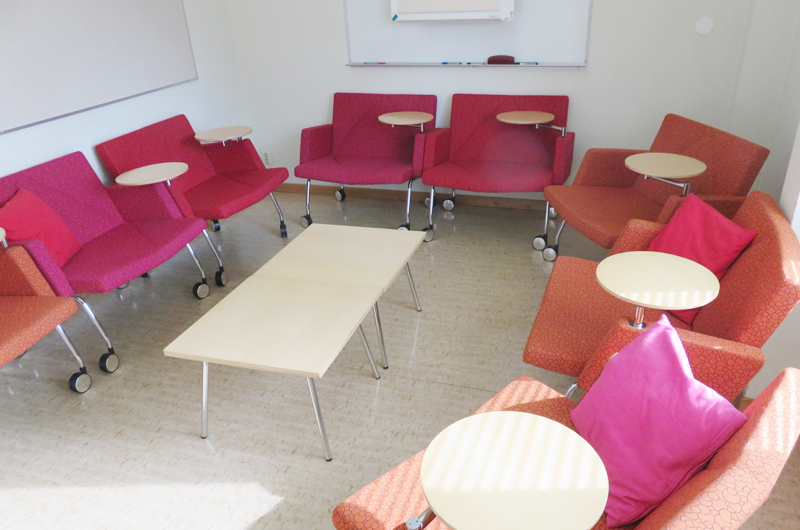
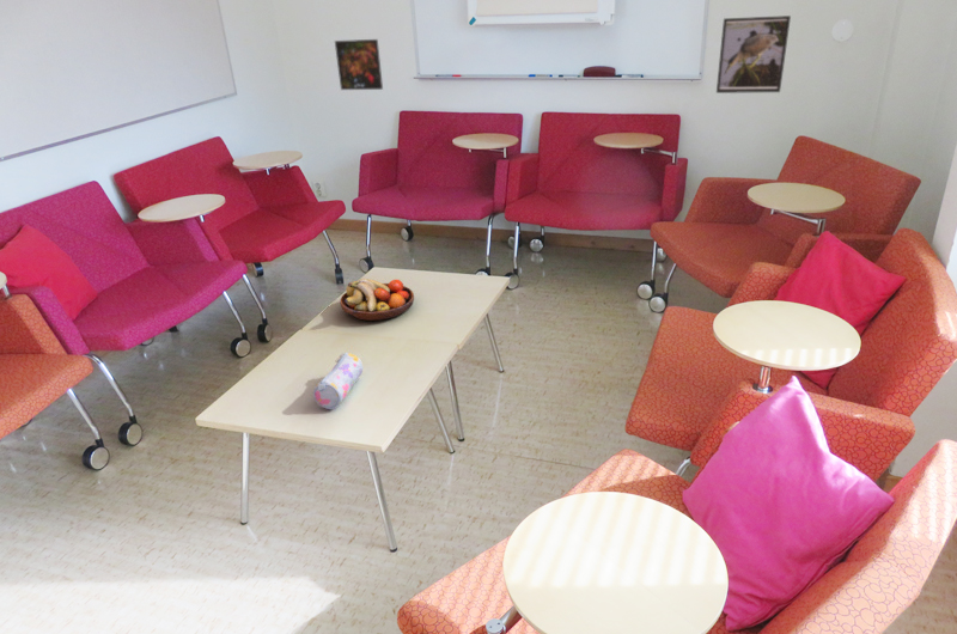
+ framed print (751, 55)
+ pencil case (339, 379)
+ fruit bowl (376, 294)
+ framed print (358, 65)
